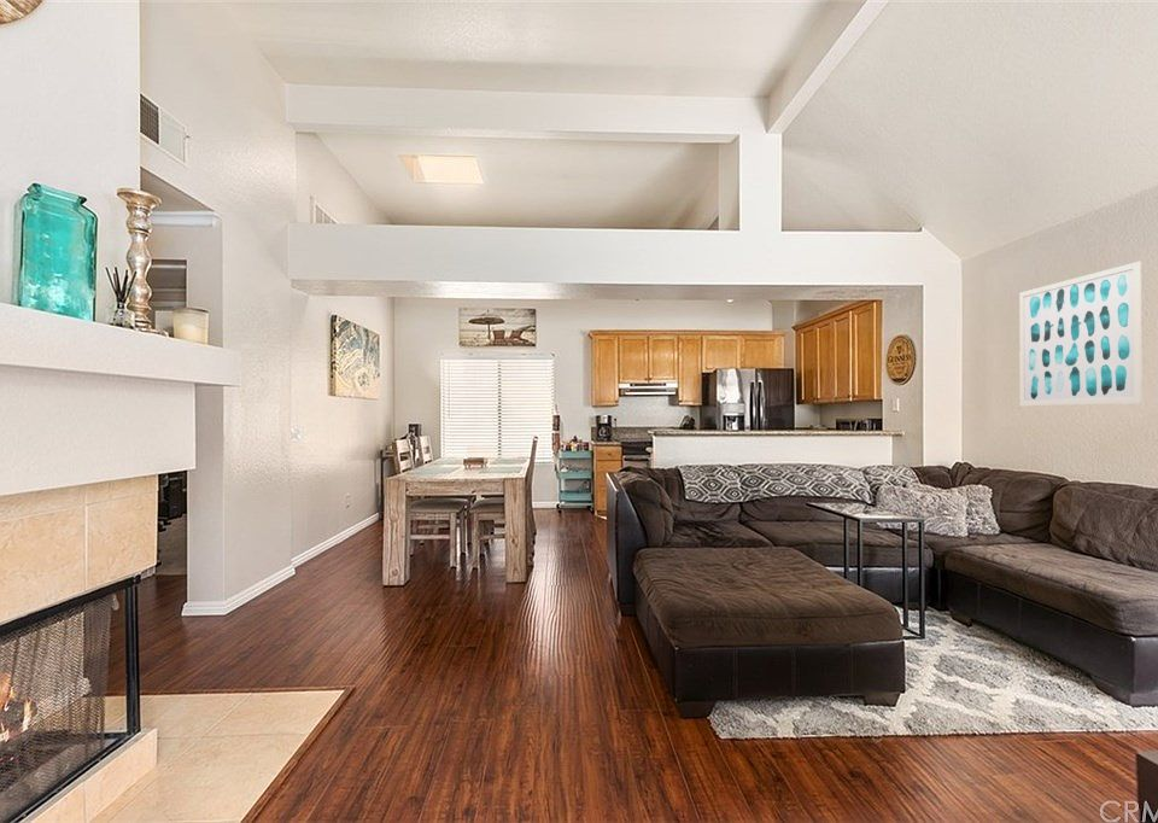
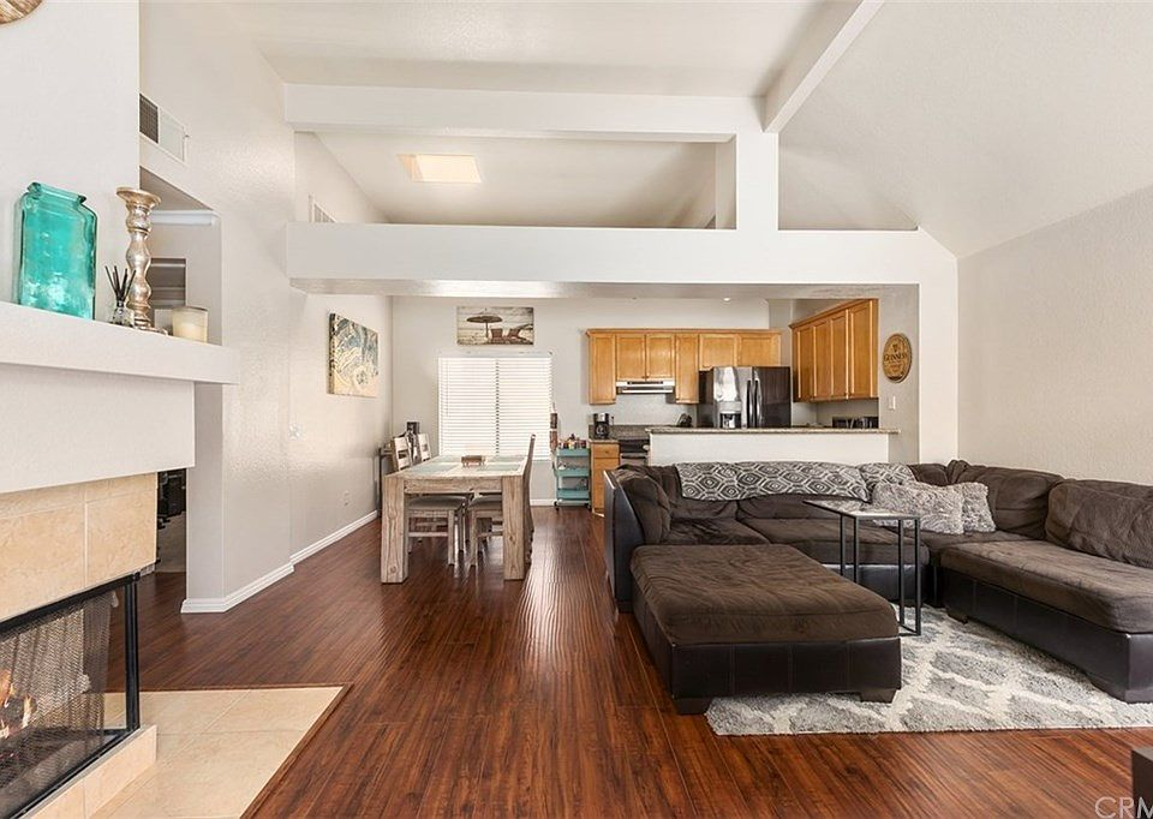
- wall art (1074, 342)
